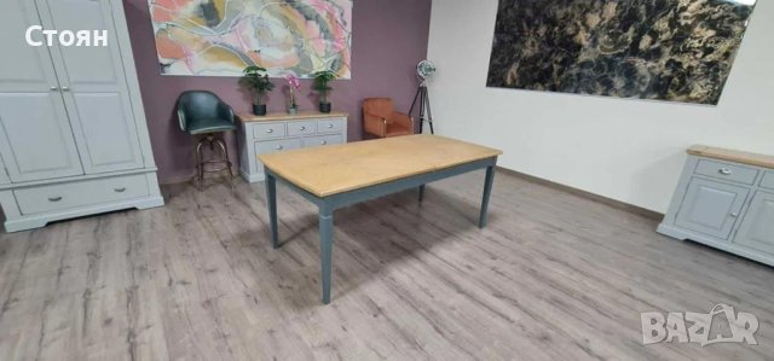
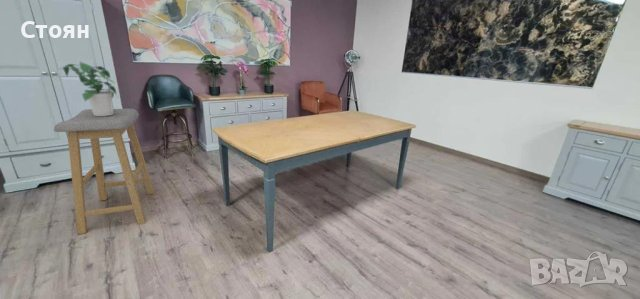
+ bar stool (120, 163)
+ potted plant (94, 88)
